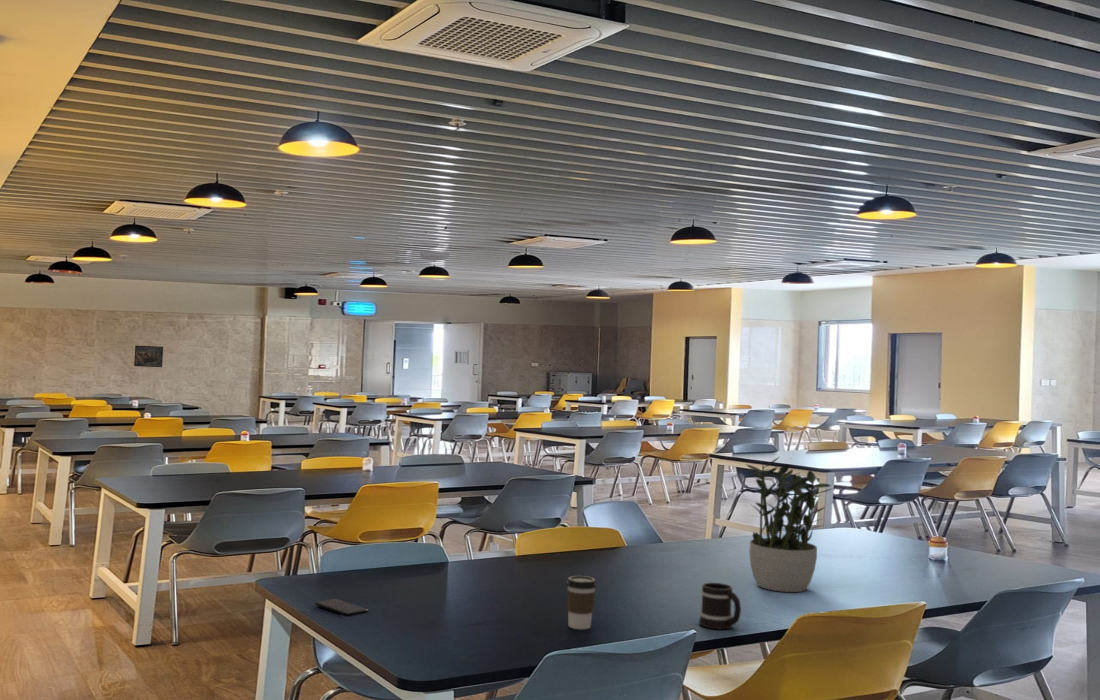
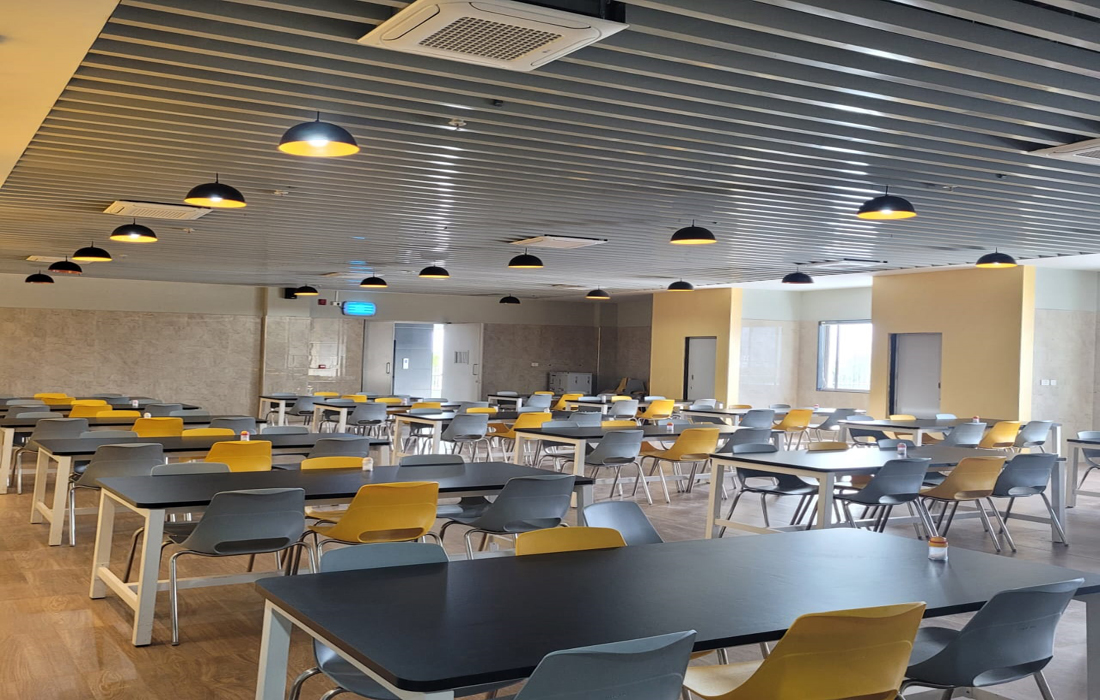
- mug (721, 606)
- smartphone (341, 607)
- coffee cup (580, 602)
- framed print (148, 356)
- potted plant (788, 521)
